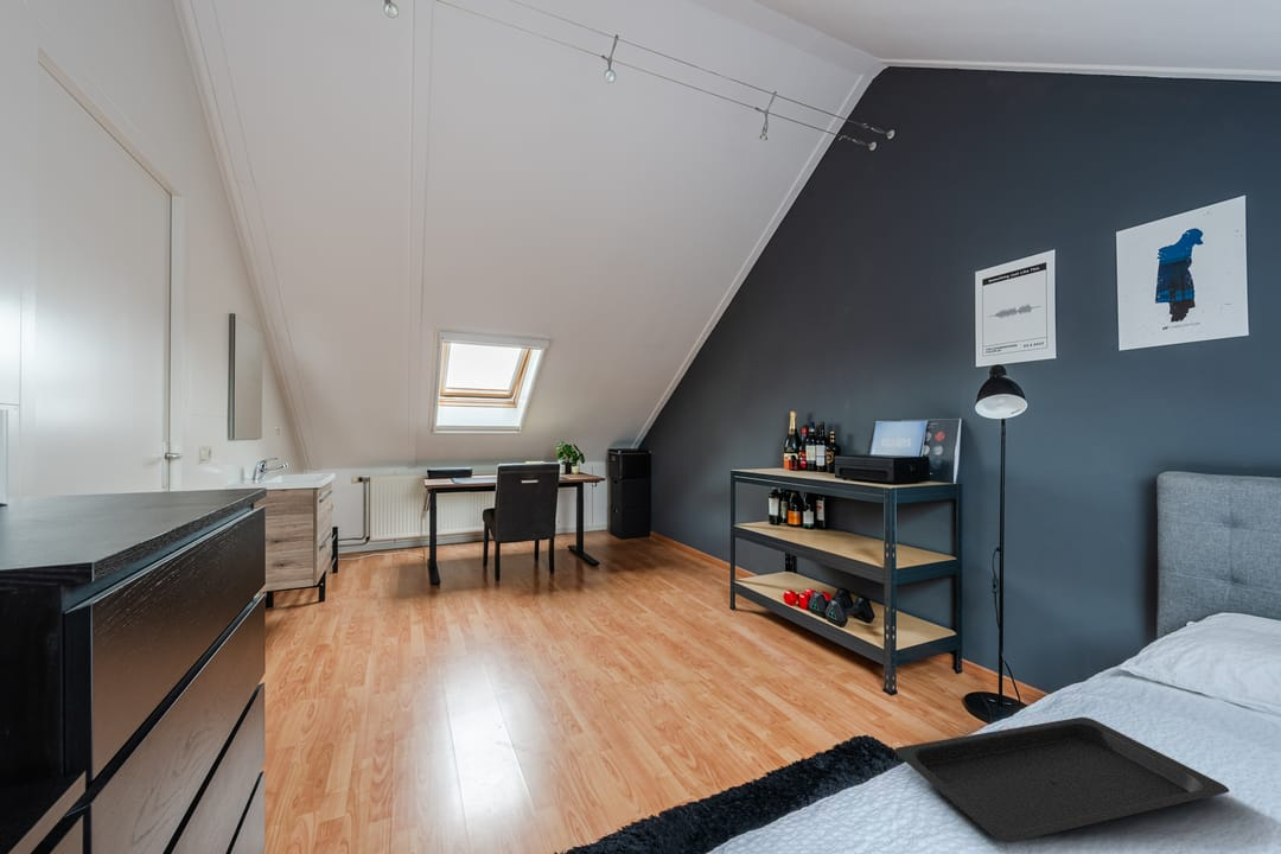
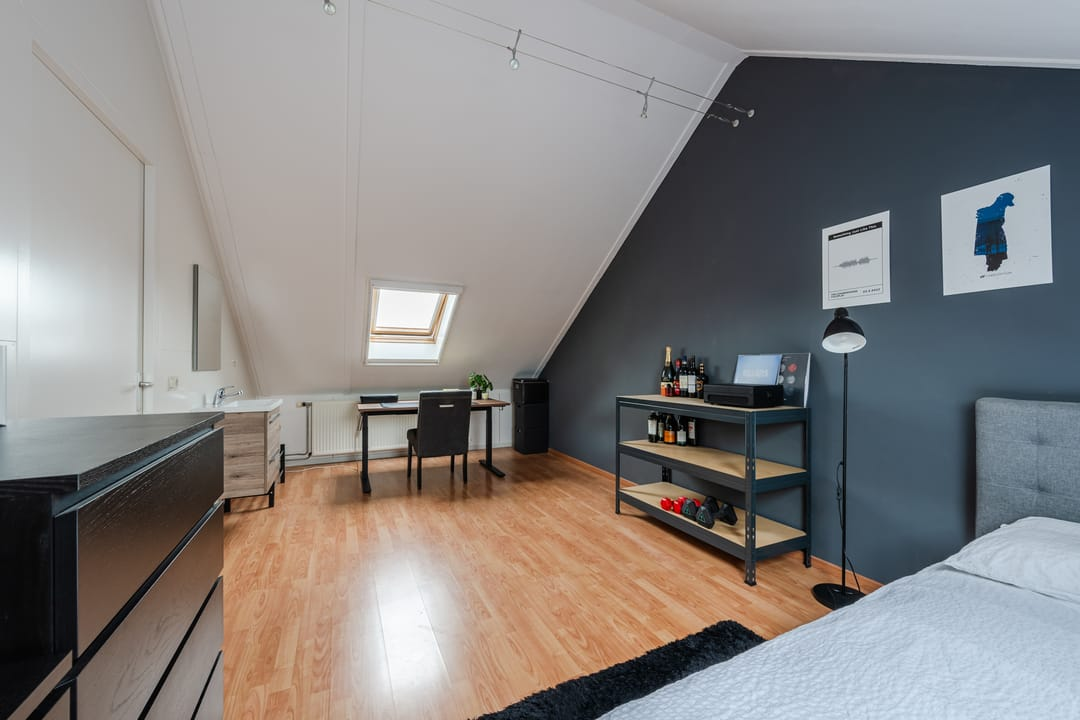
- serving tray (1052, 775)
